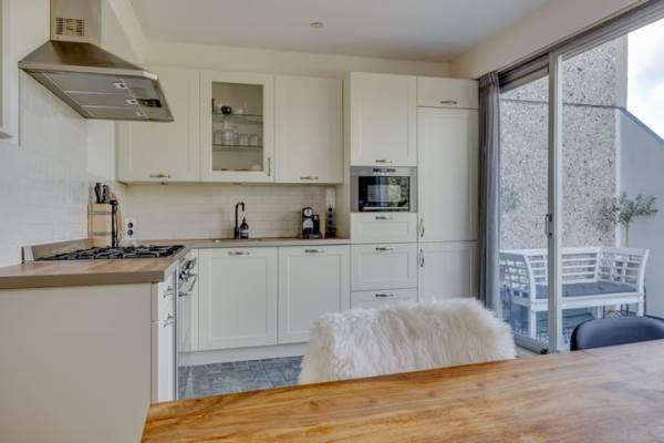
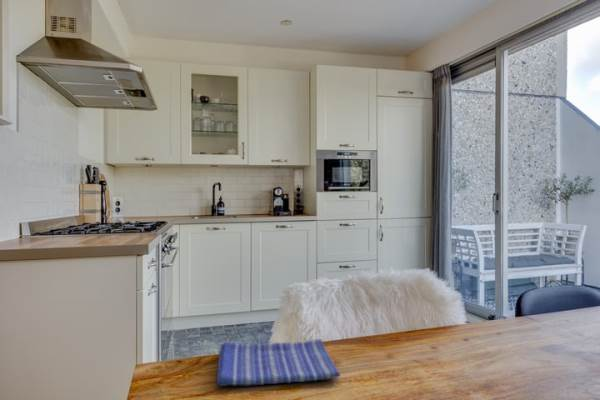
+ dish towel (275, 359)
